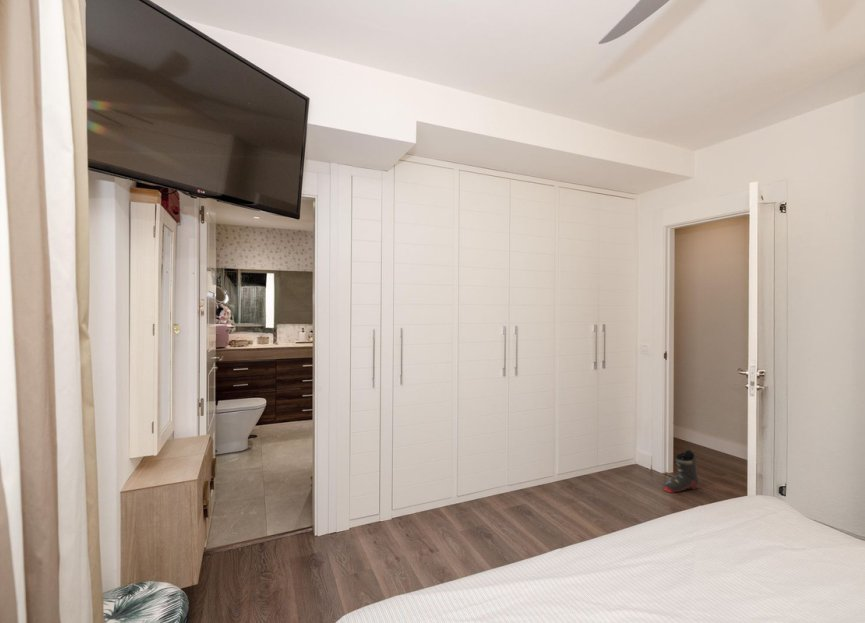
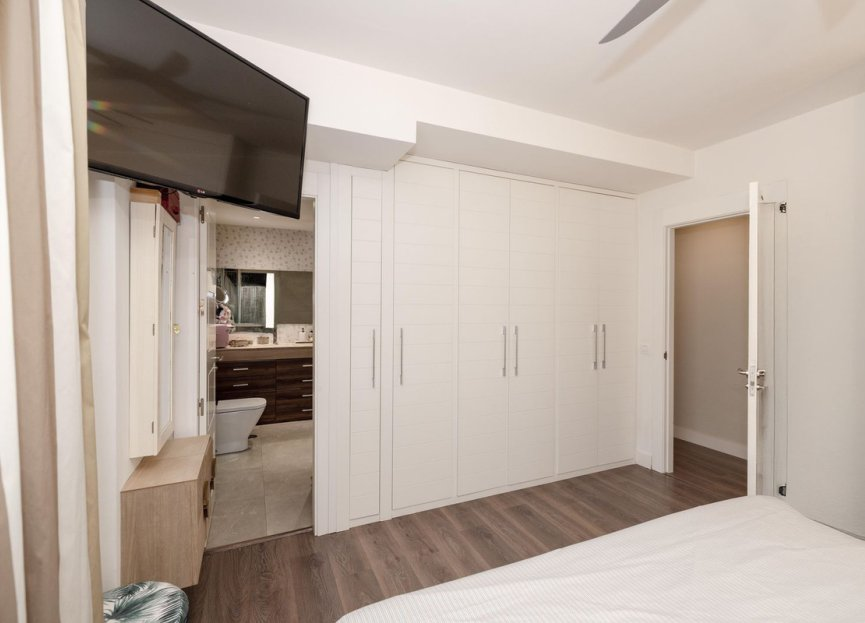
- ski boot (681, 470)
